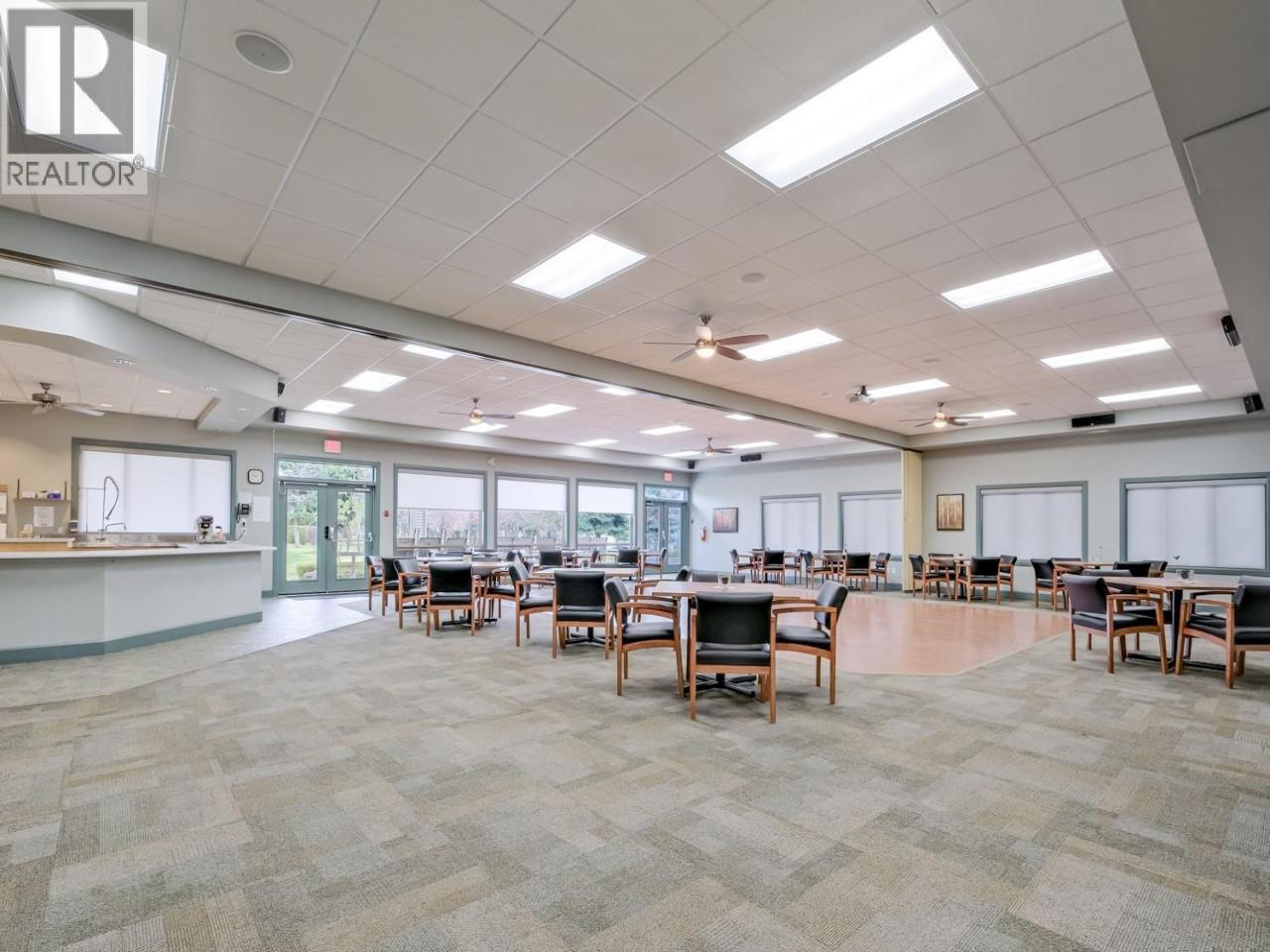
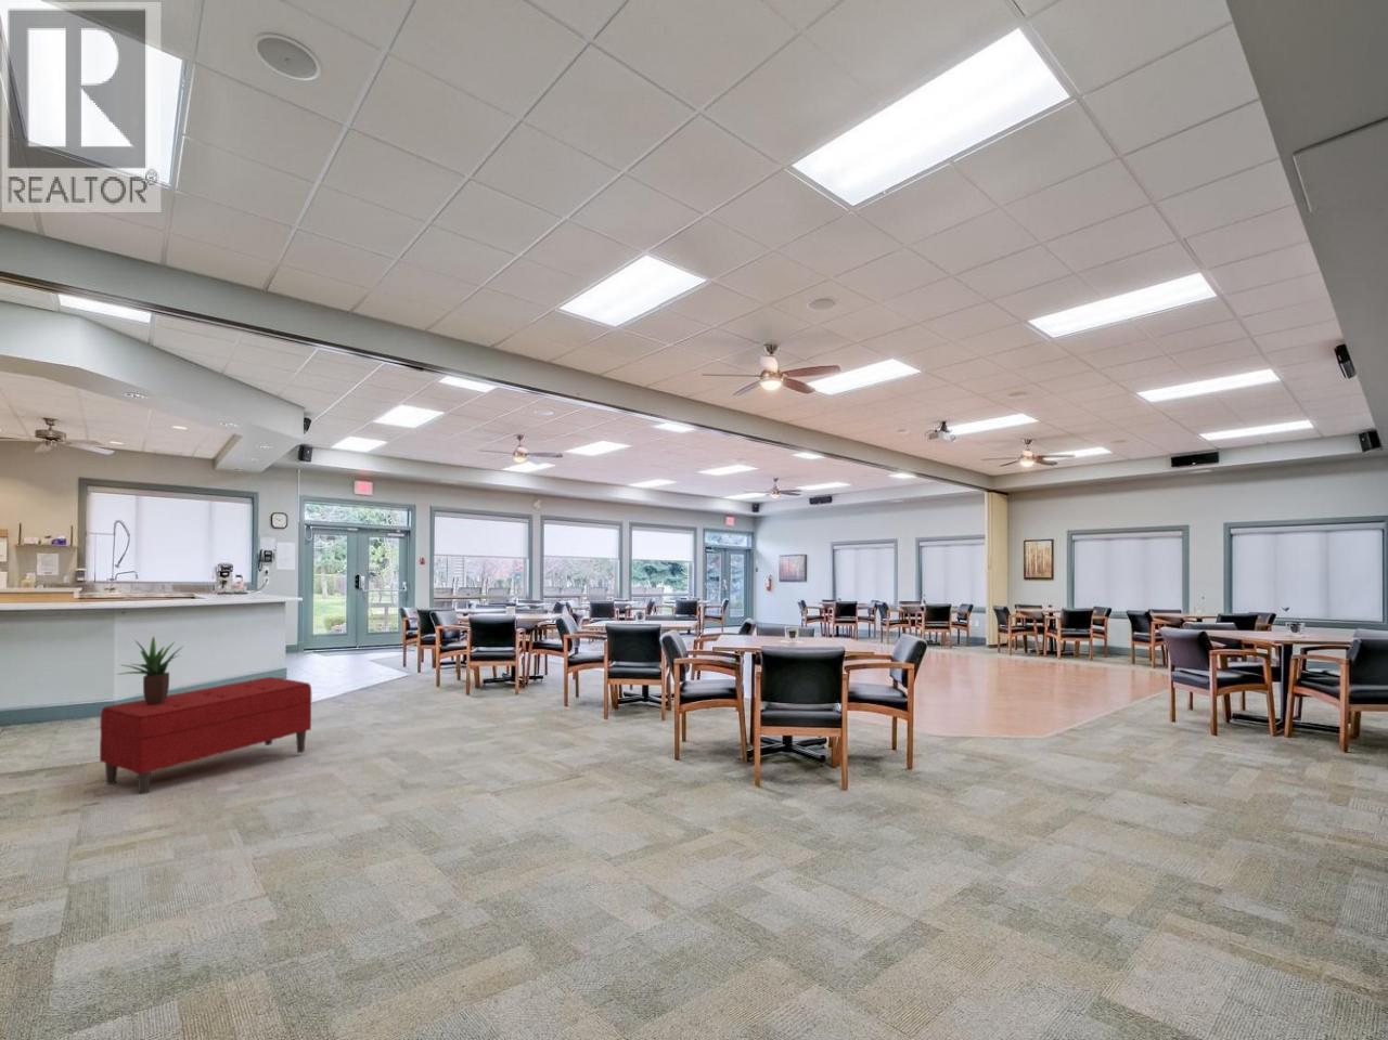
+ bench (213, 730)
+ potted plant (151, 671)
